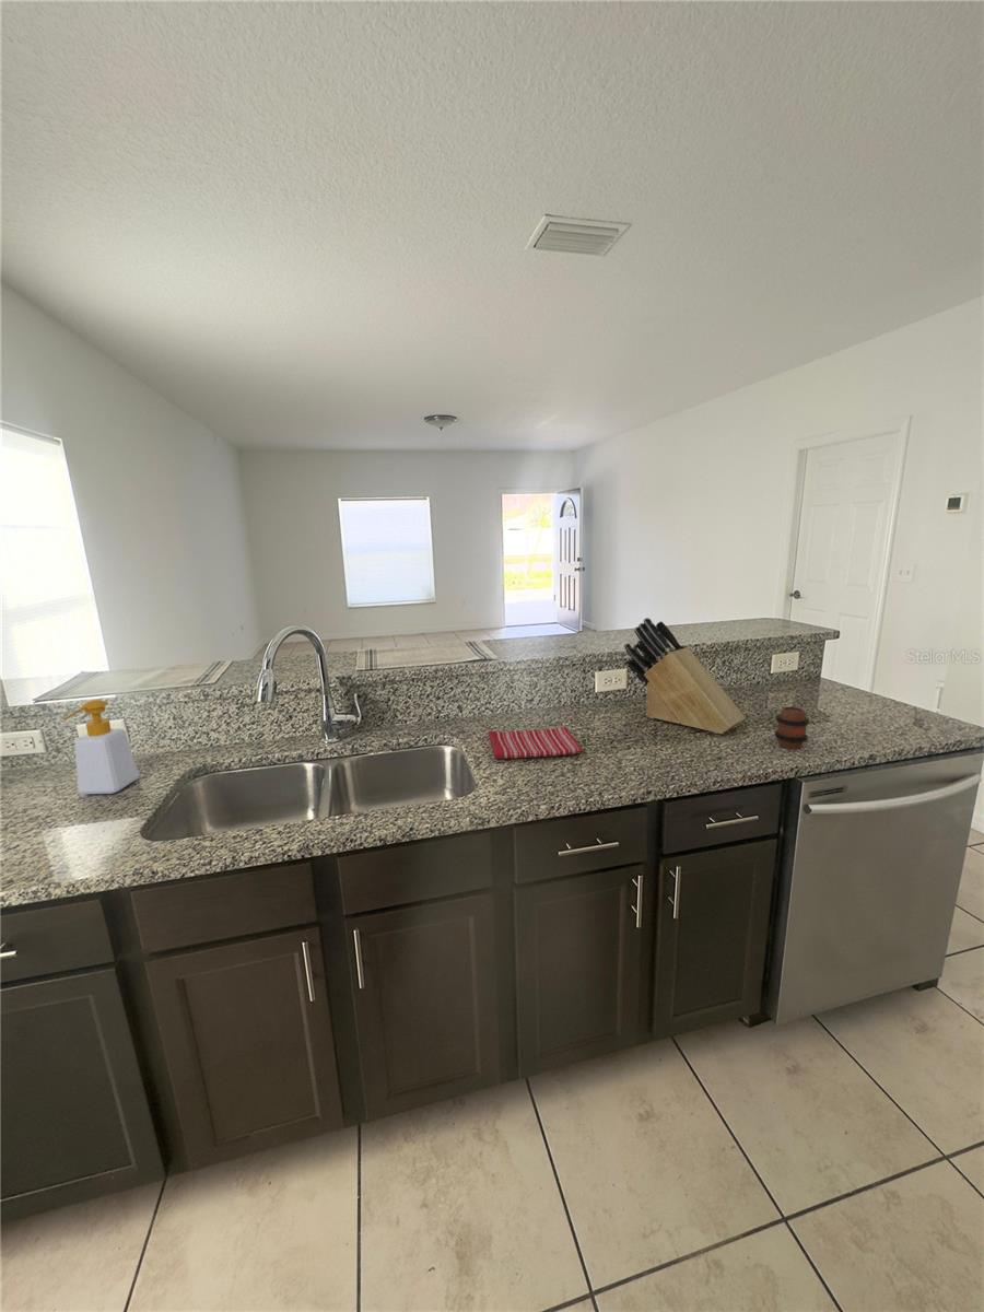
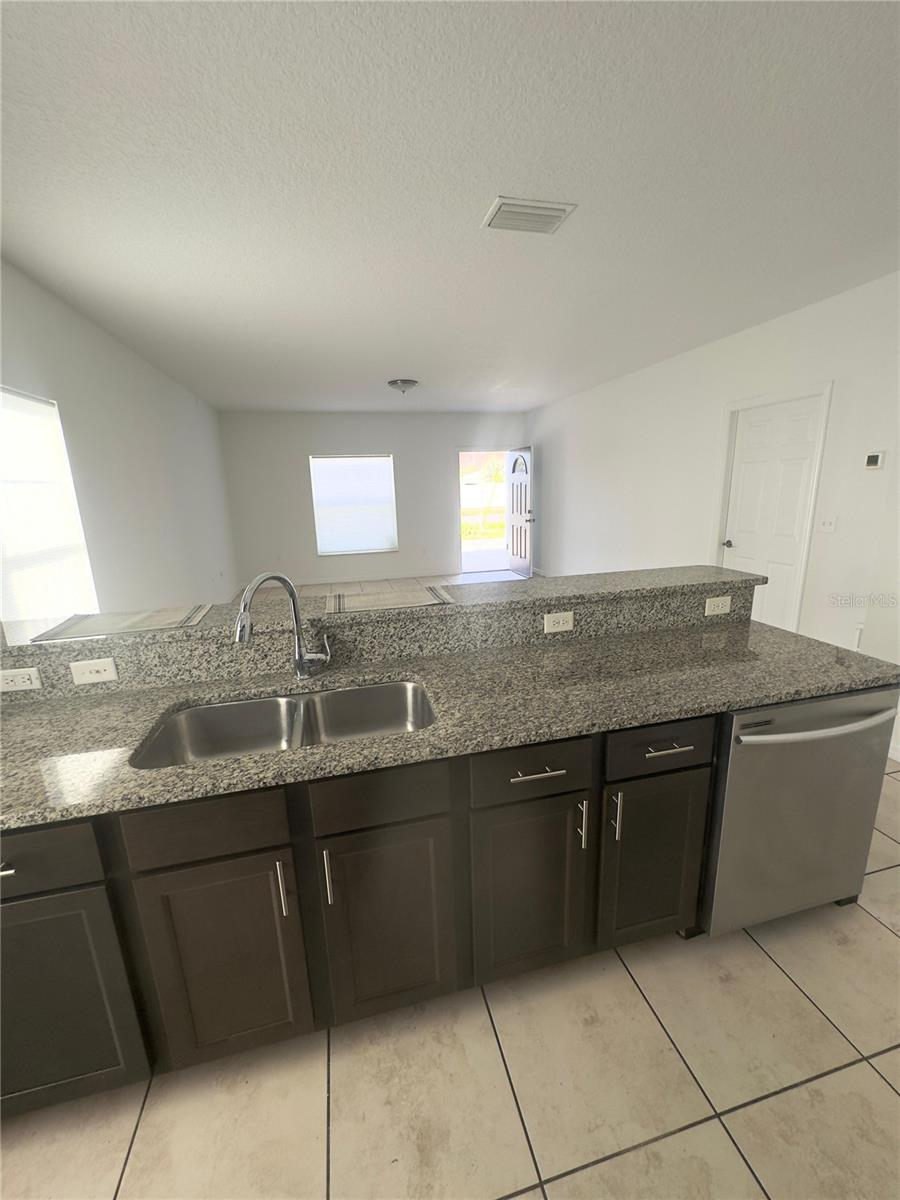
- dish towel (532, 741)
- knife block (681, 670)
- soap bottle (95, 748)
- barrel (792, 727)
